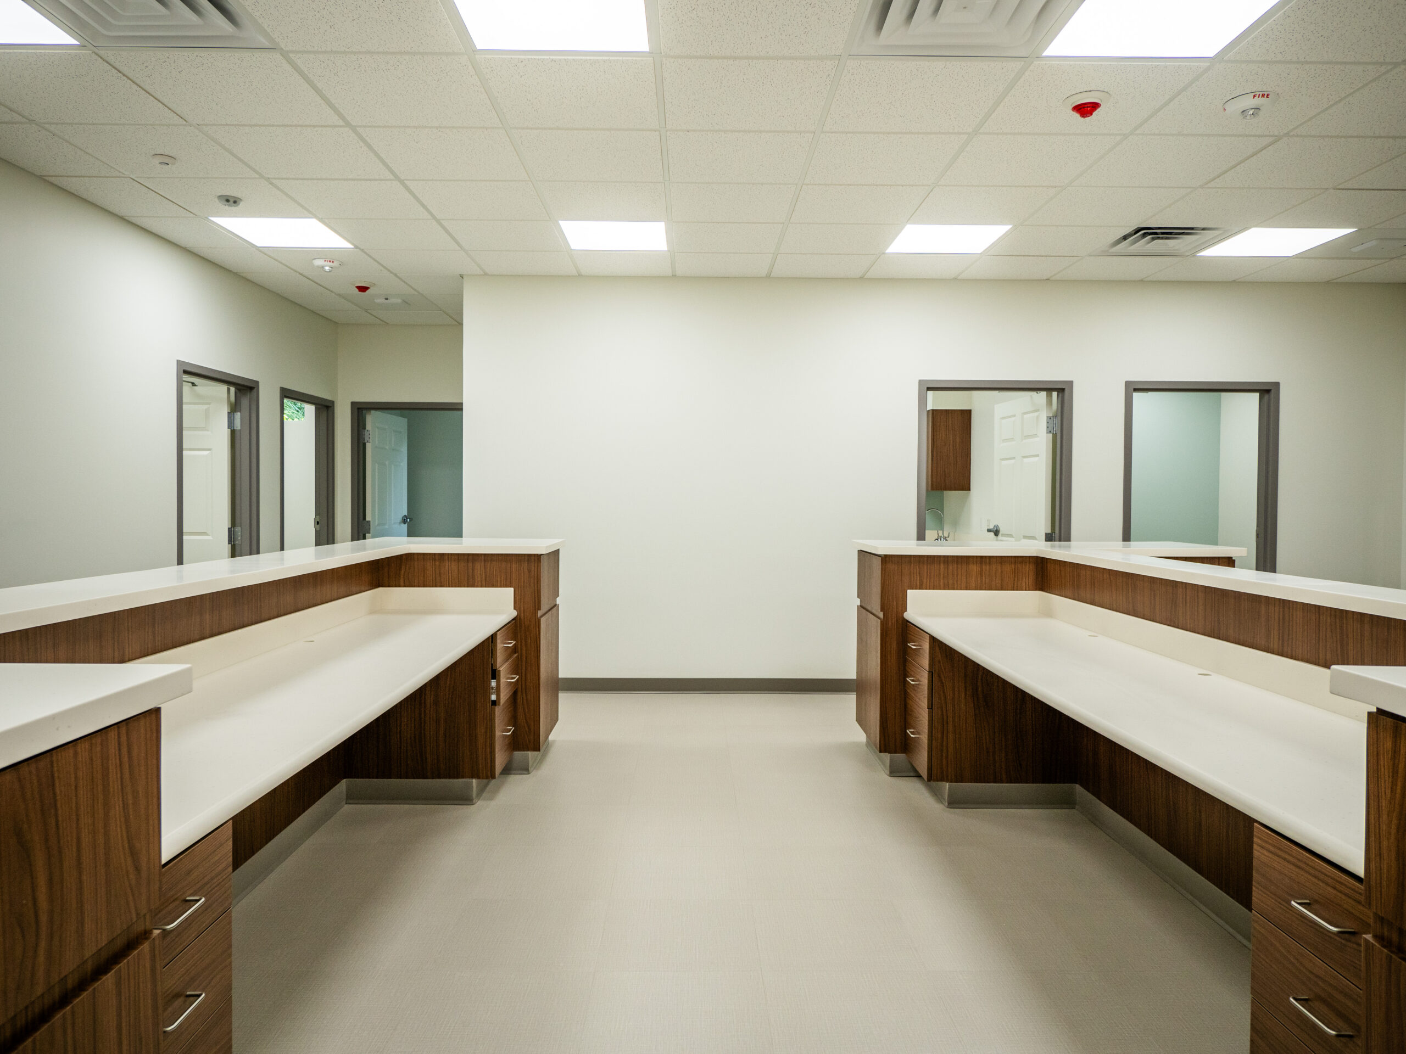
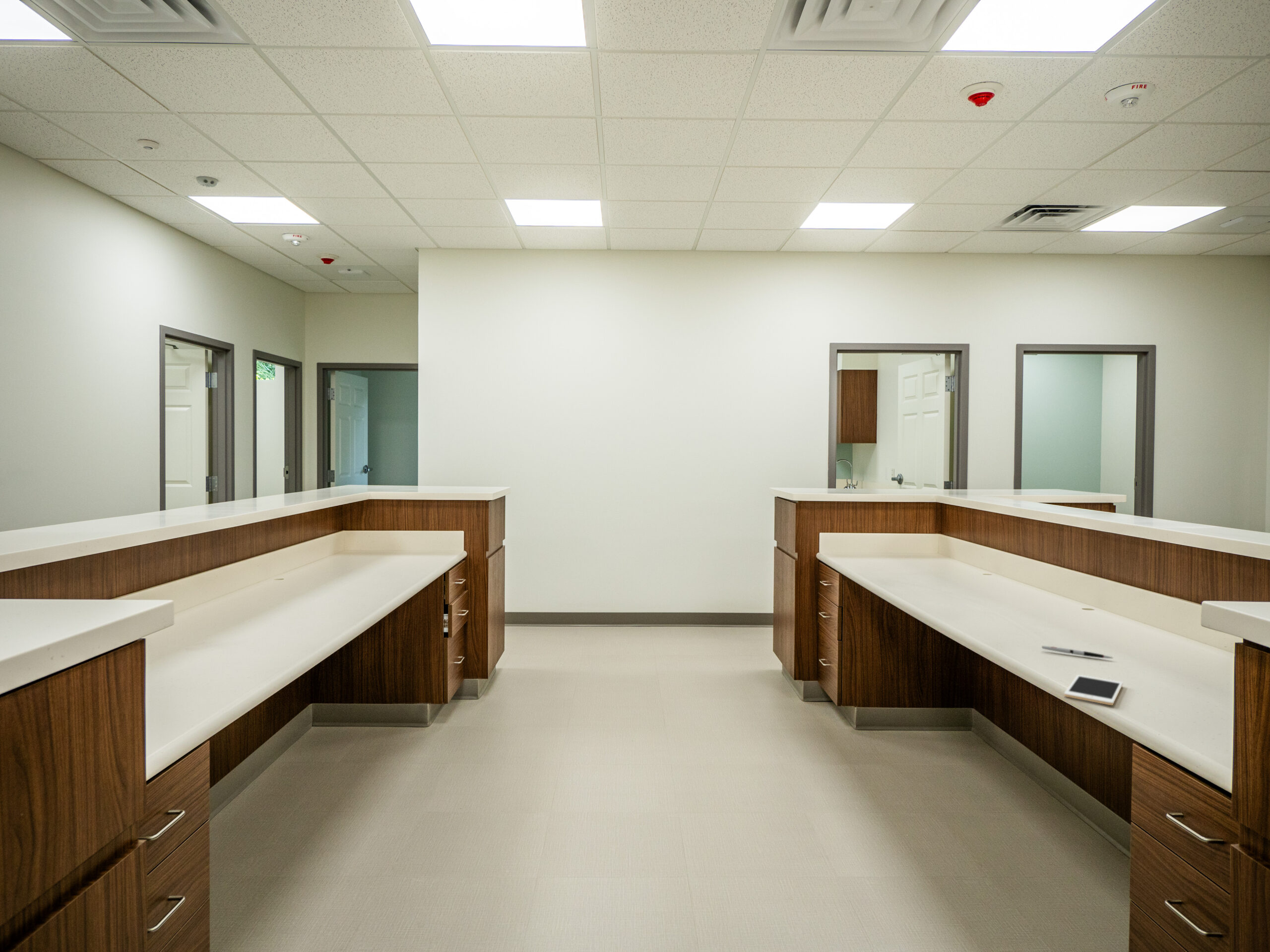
+ pen (1077, 652)
+ cell phone (1094, 689)
